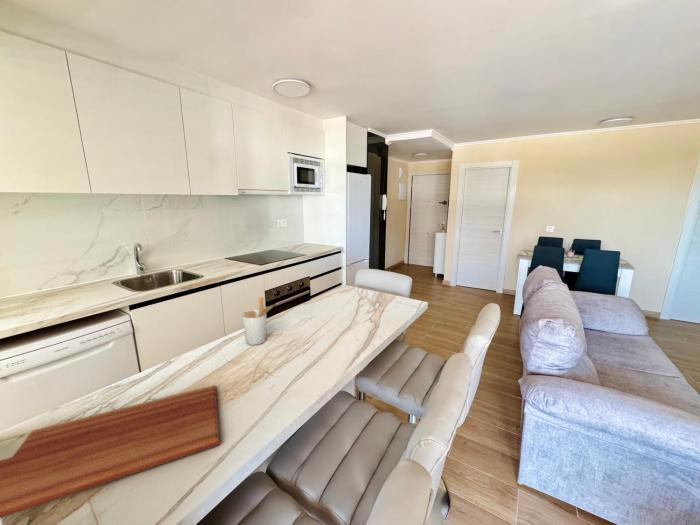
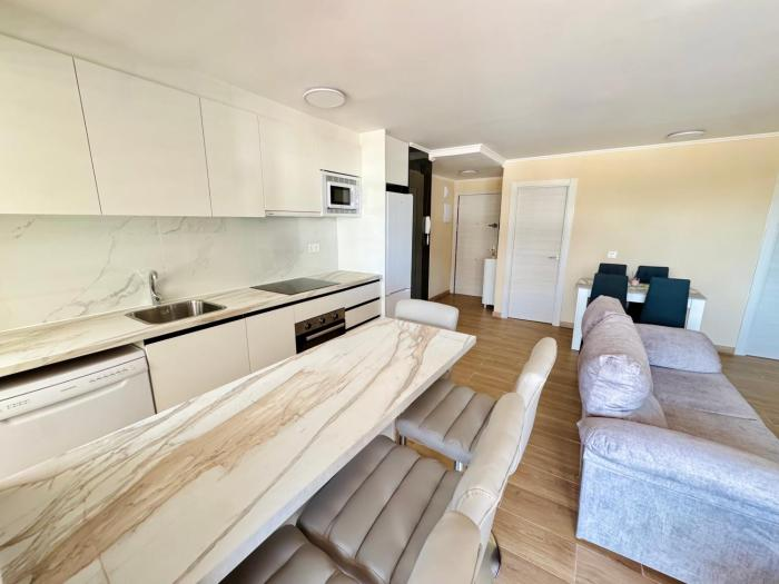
- cutting board (116, 439)
- utensil holder (260, 321)
